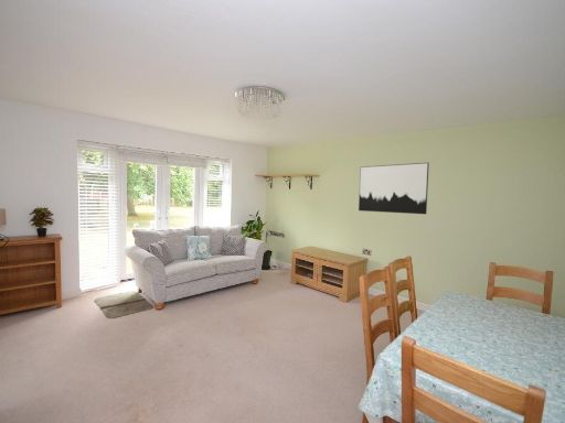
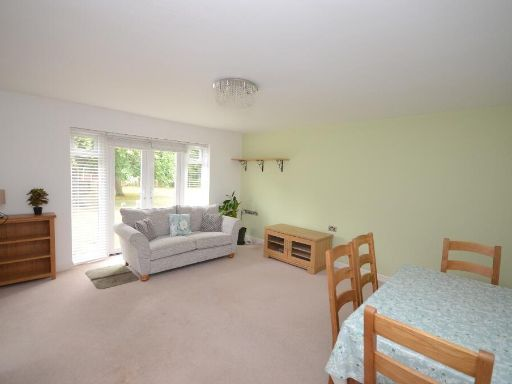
- wall art (391, 188)
